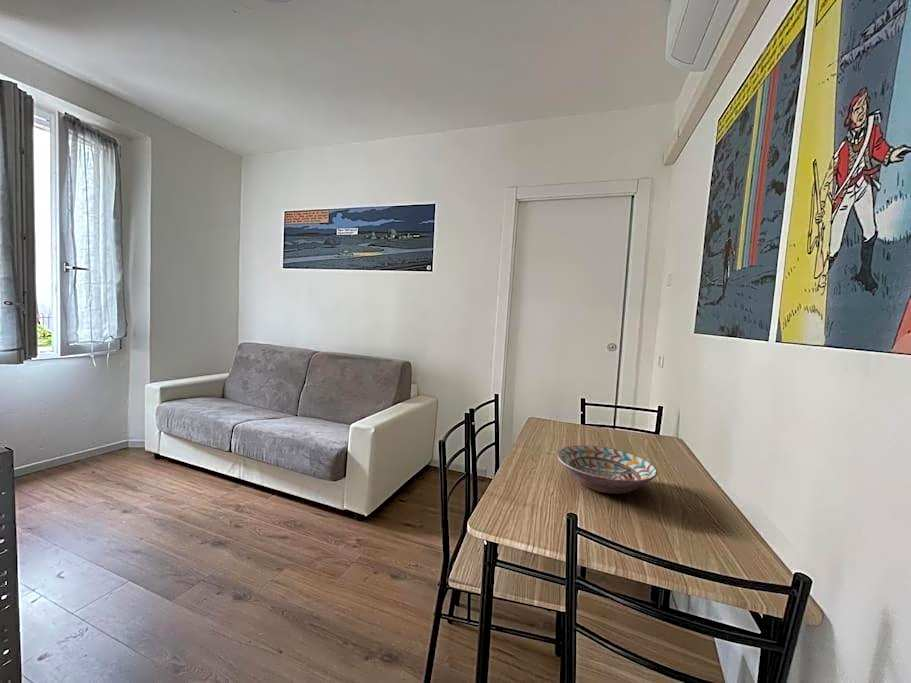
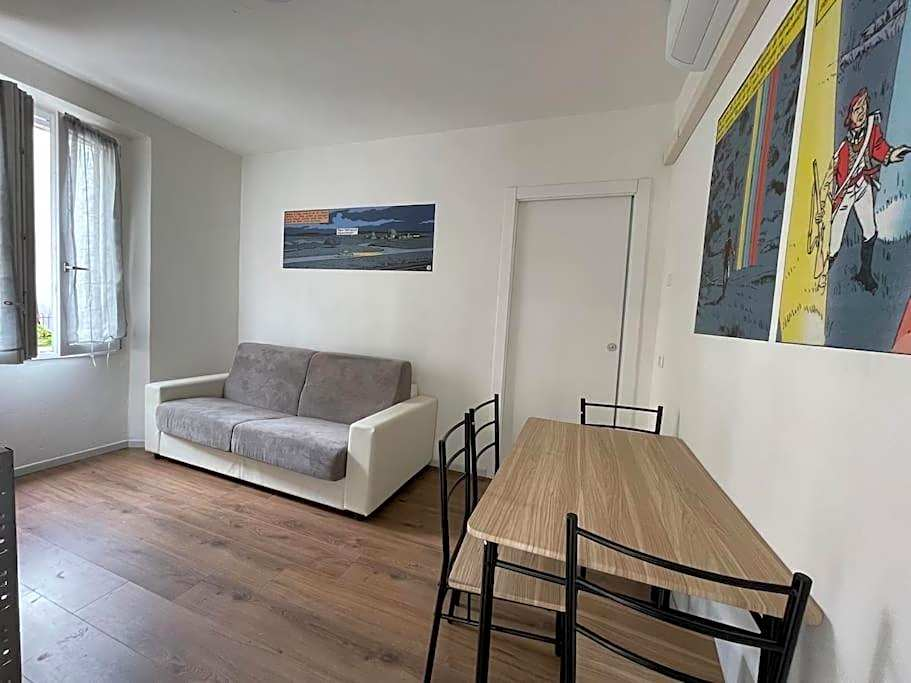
- decorative bowl (604, 472)
